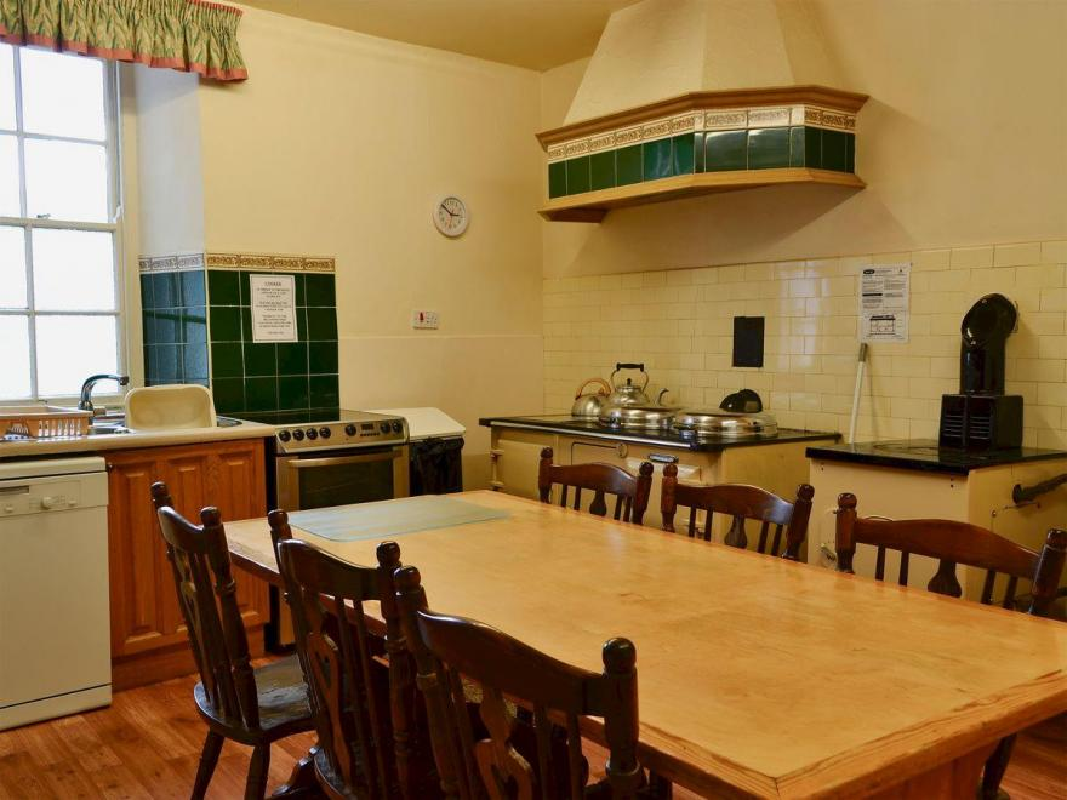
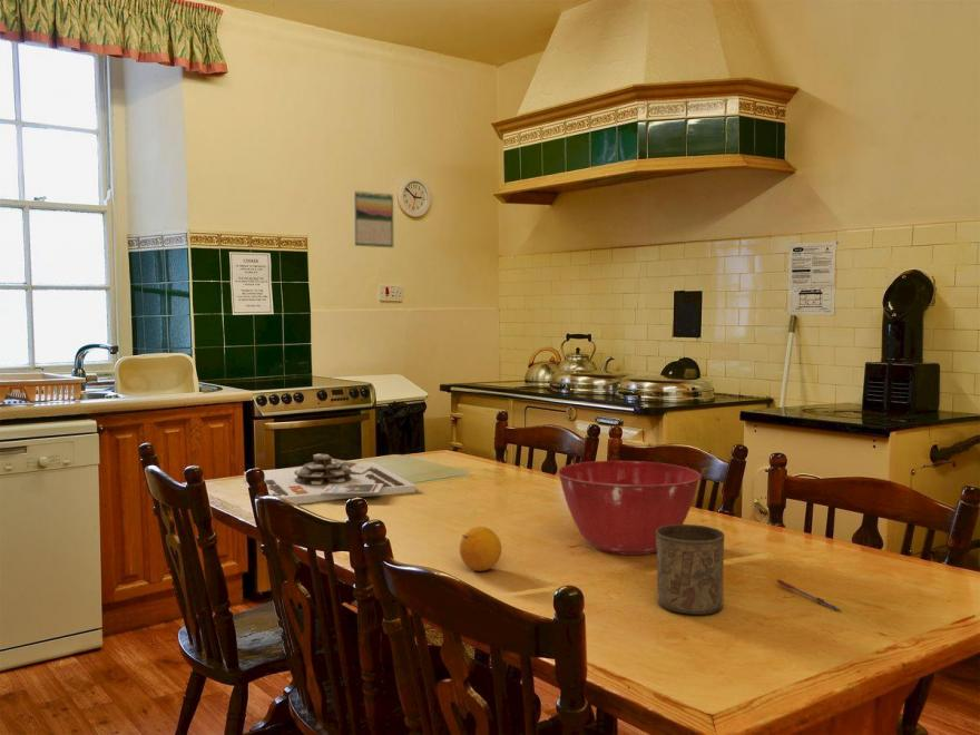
+ board game (330, 471)
+ cup (689, 568)
+ fruit (480, 548)
+ calendar (373, 218)
+ mixing bowl (627, 508)
+ pen (807, 594)
